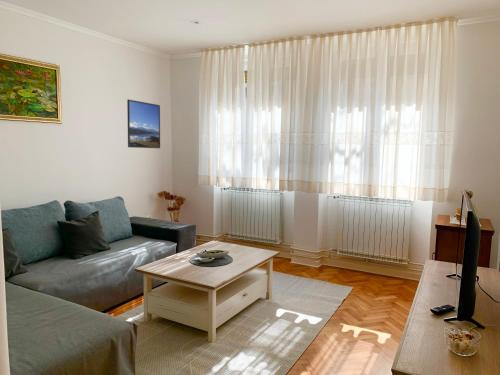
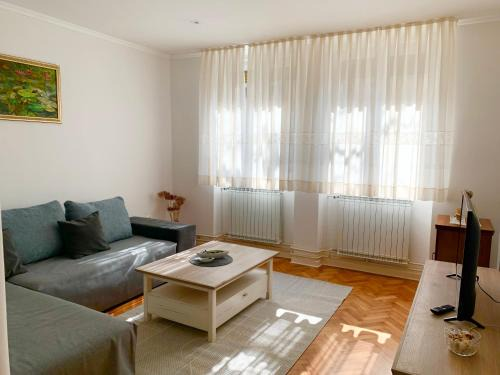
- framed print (144, 125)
